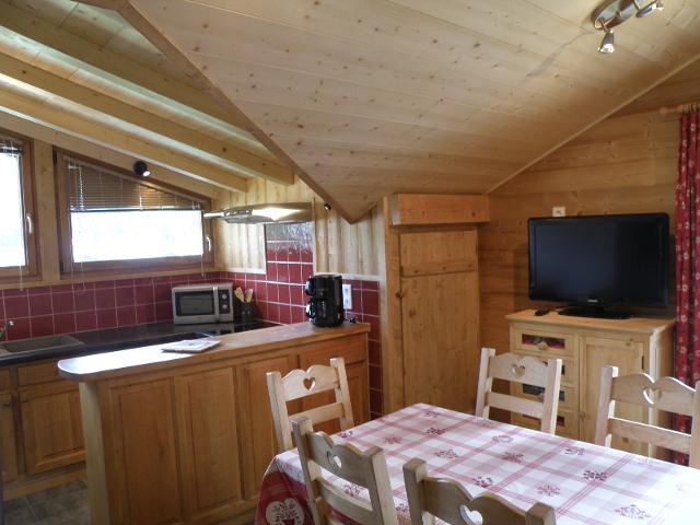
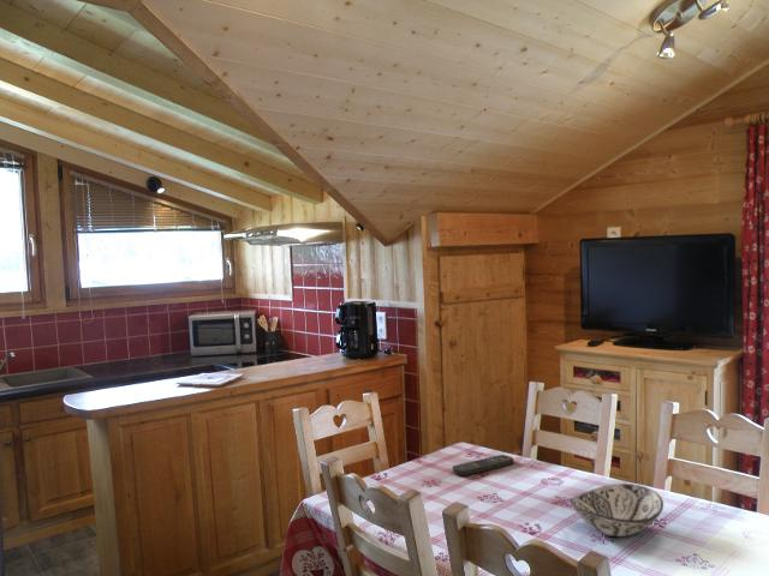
+ decorative bowl (616, 514)
+ remote control (483, 464)
